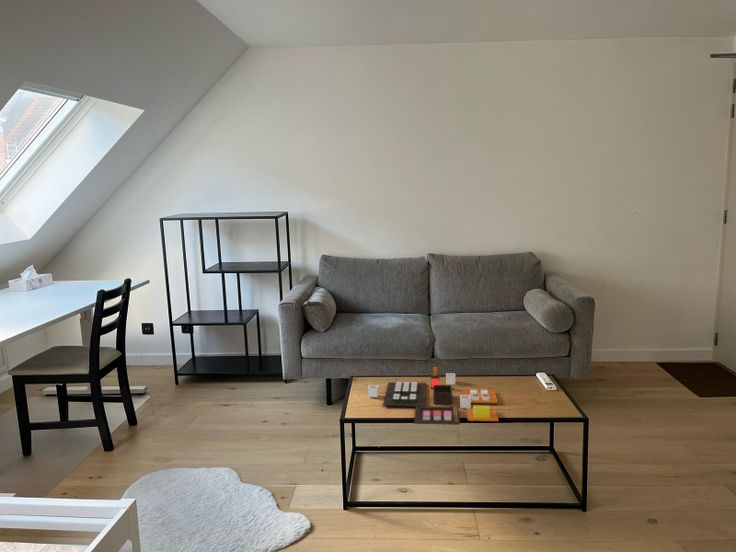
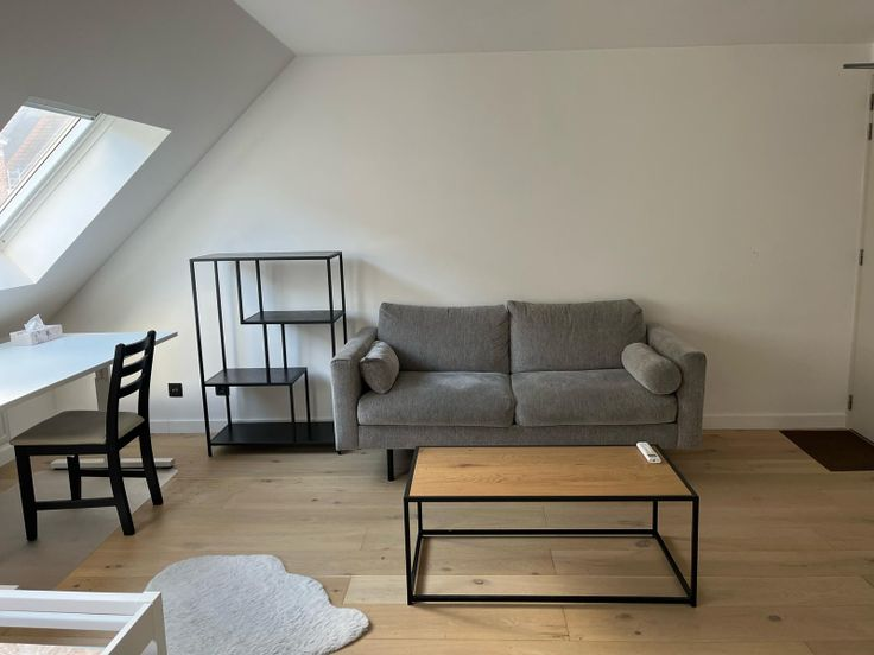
- toy food set (433, 390)
